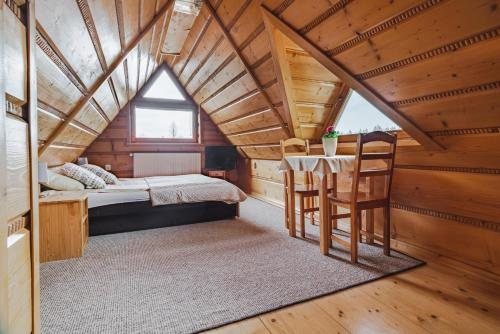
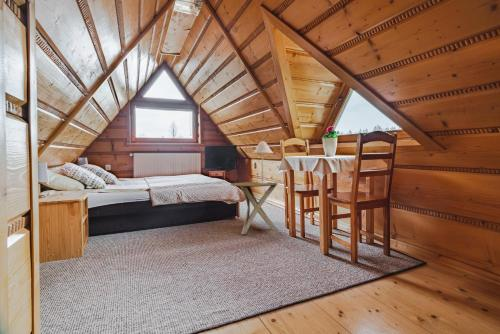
+ side table (254, 206)
+ table lamp (262, 162)
